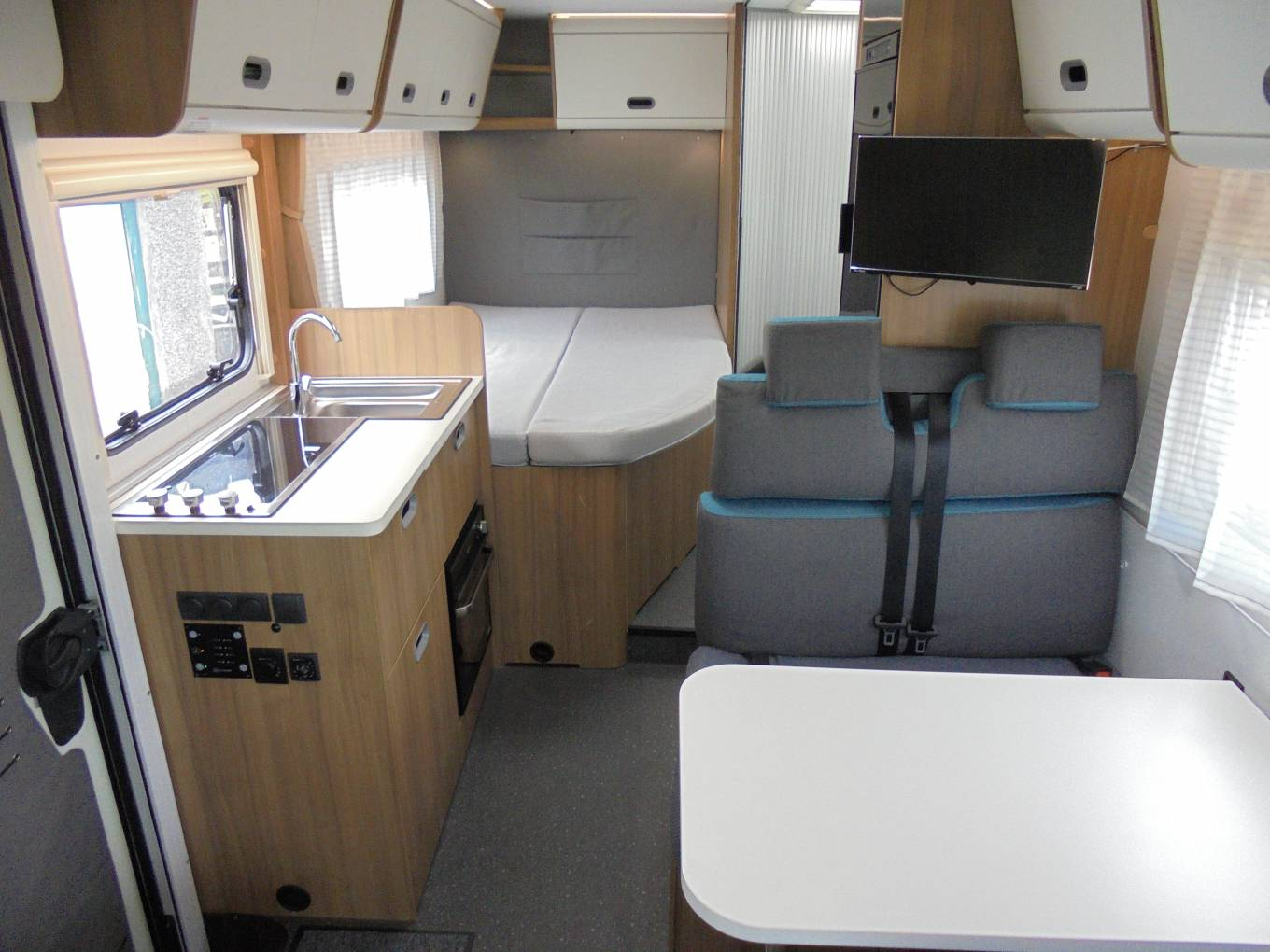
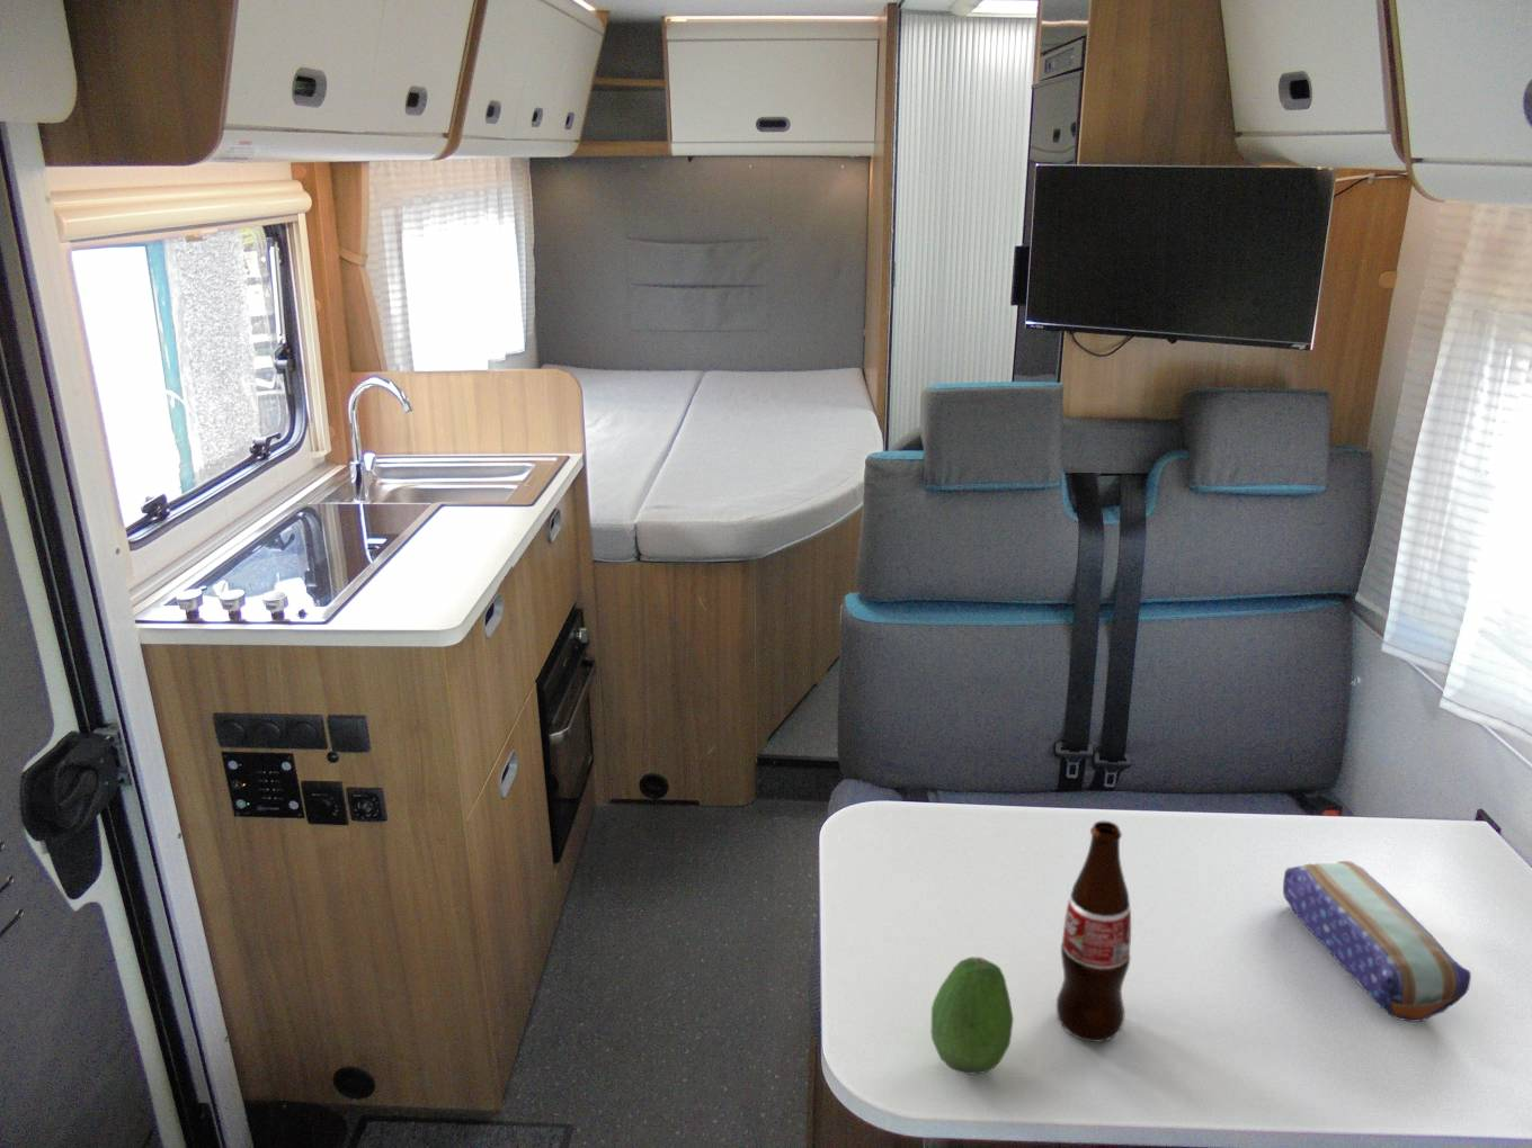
+ bottle (1098, 929)
+ fruit (971, 1012)
+ pencil case (1369, 930)
